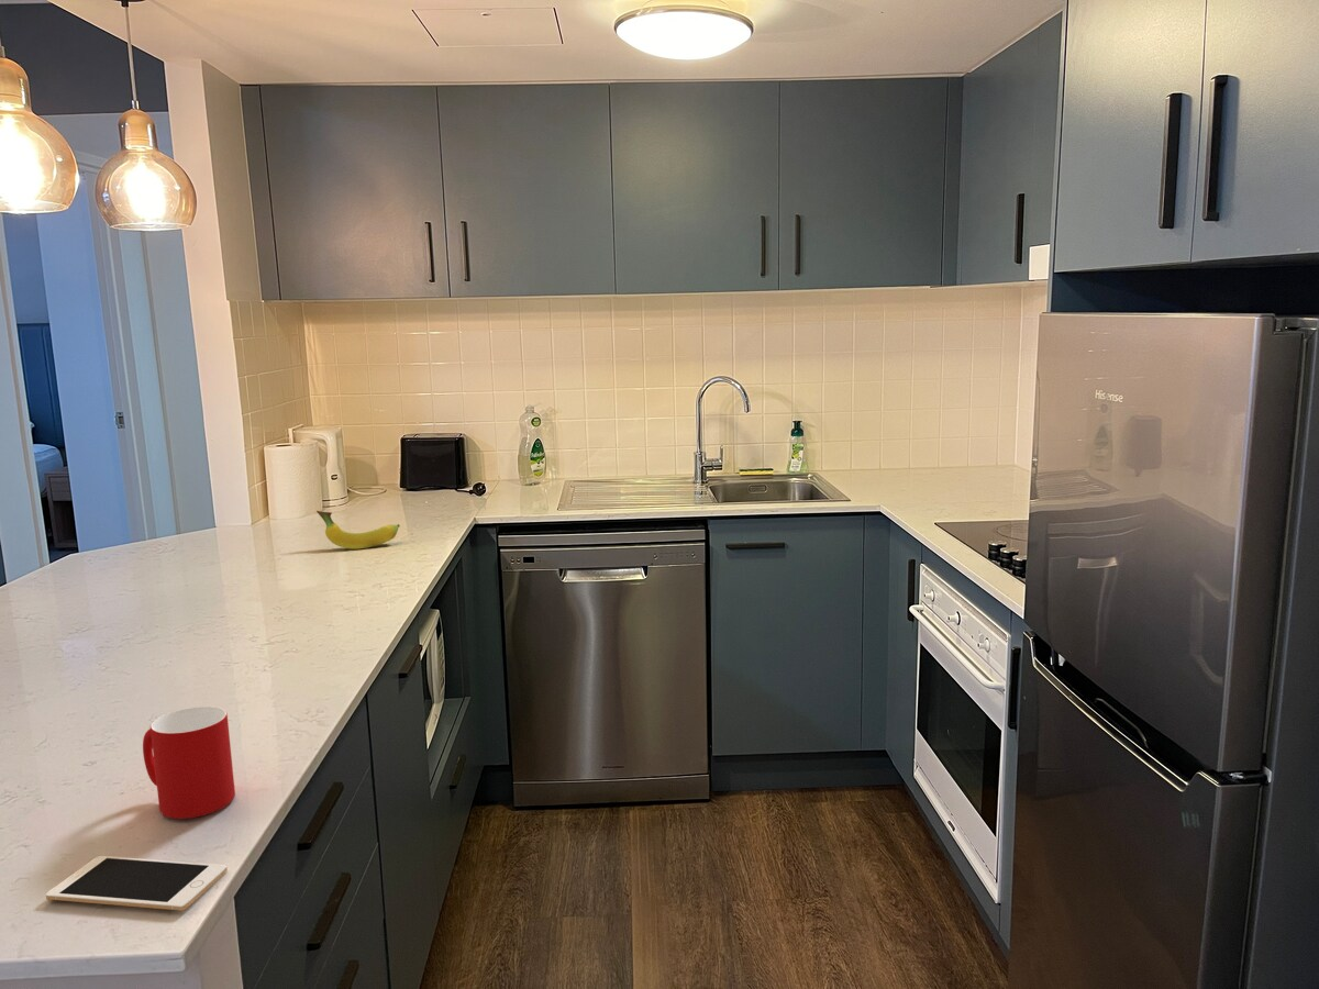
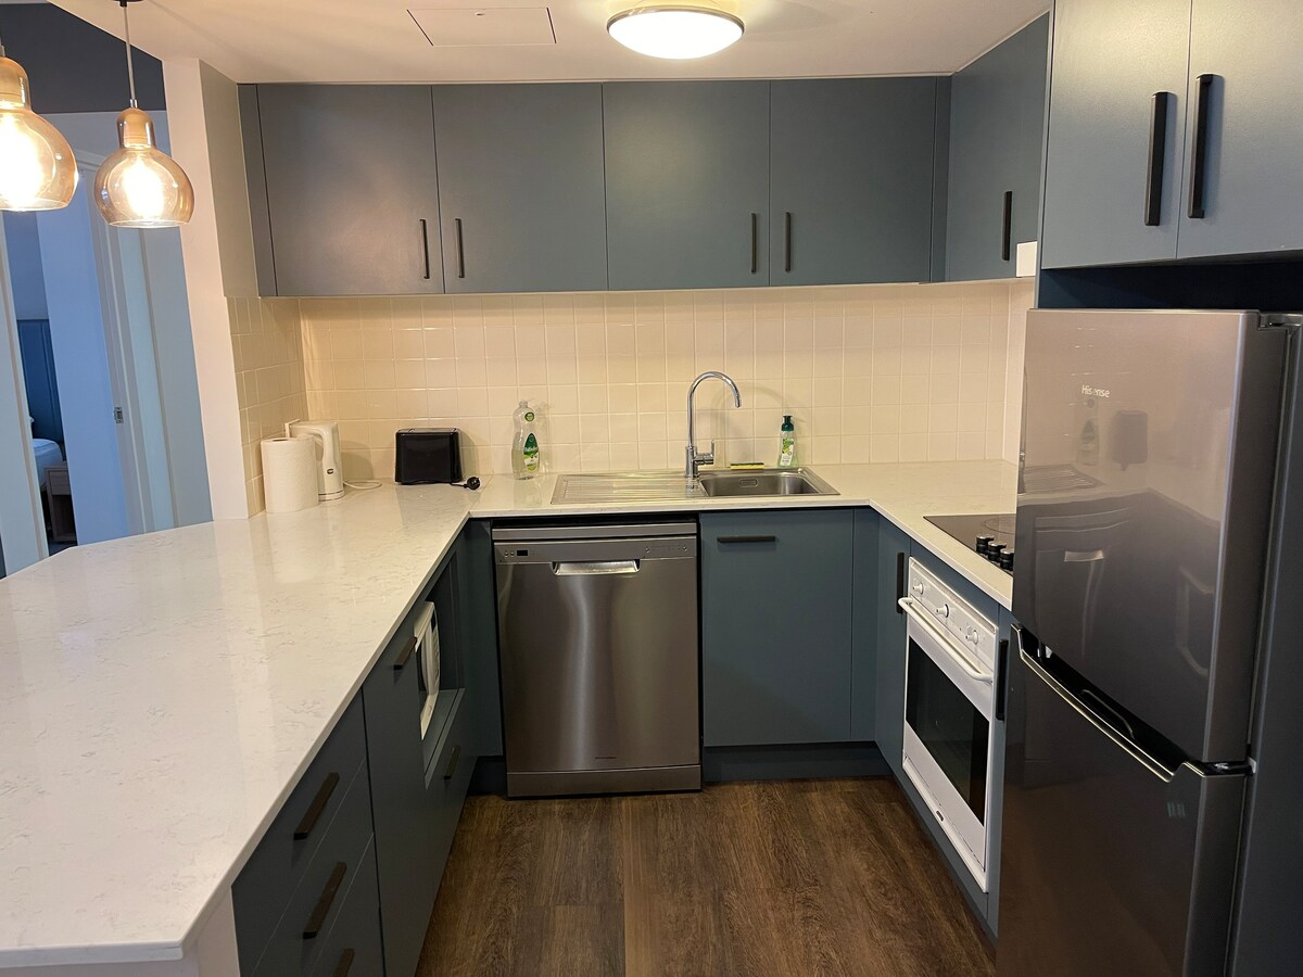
- cell phone (138, 881)
- cup (182, 759)
- fruit (359, 533)
